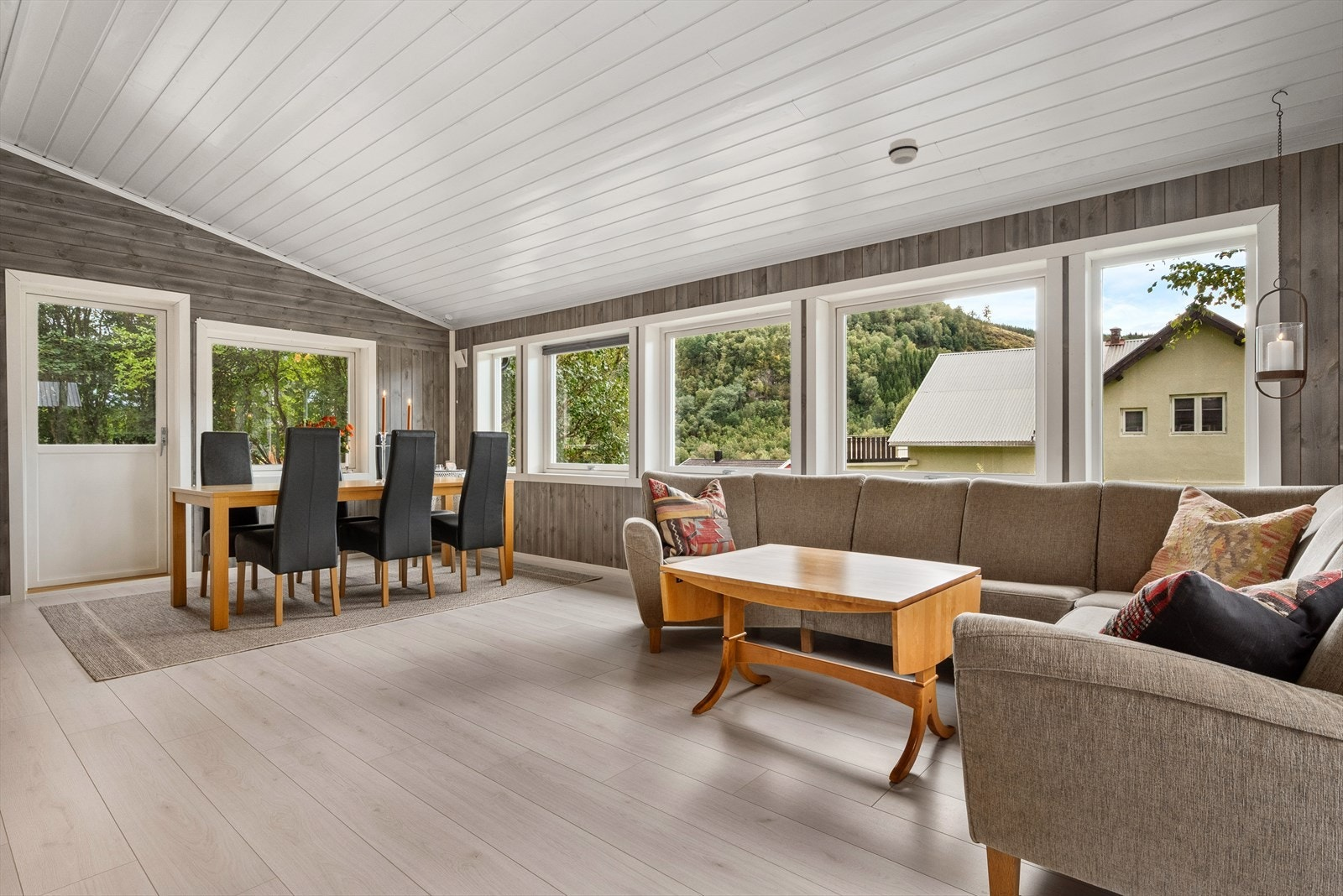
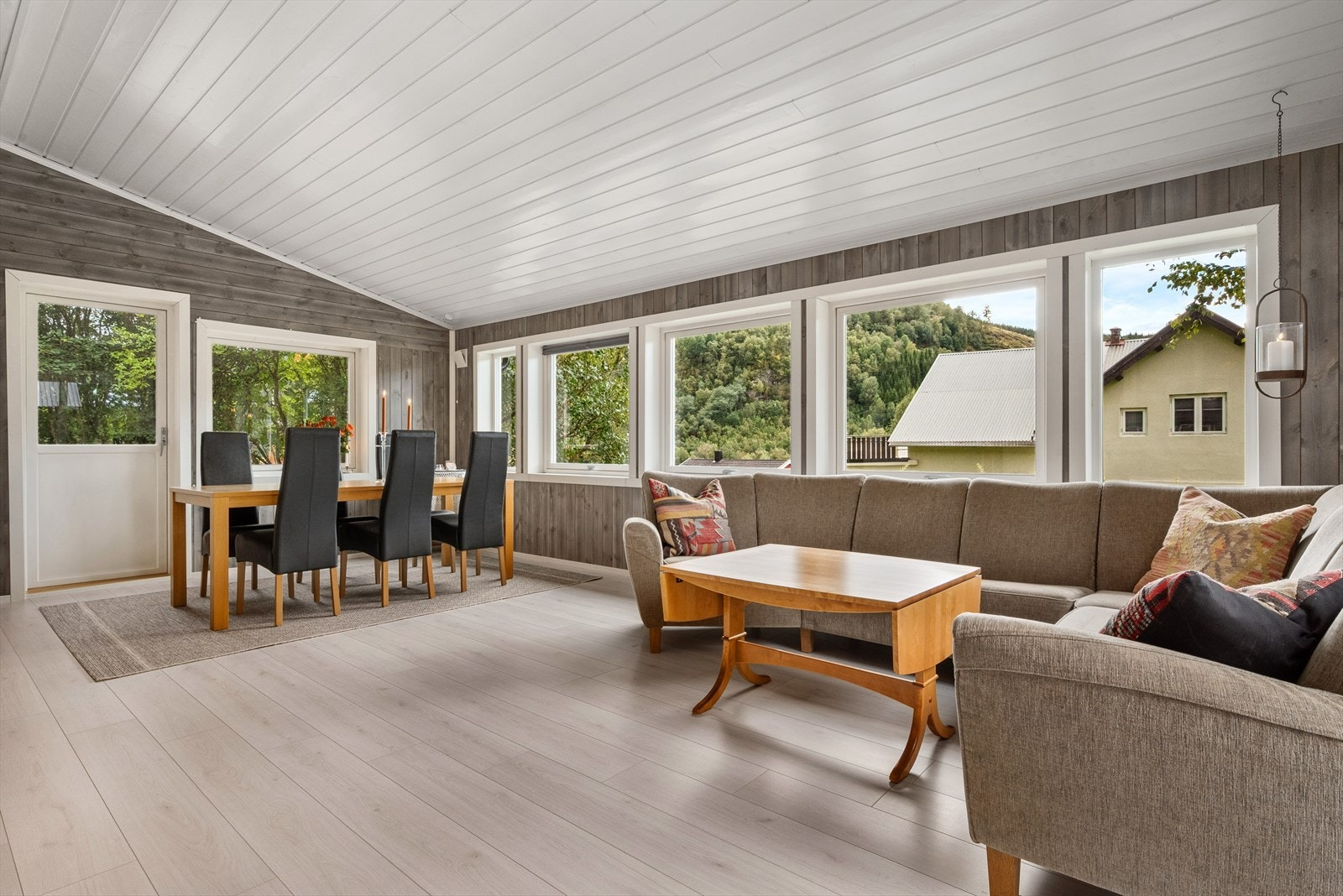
- smoke detector (903, 152)
